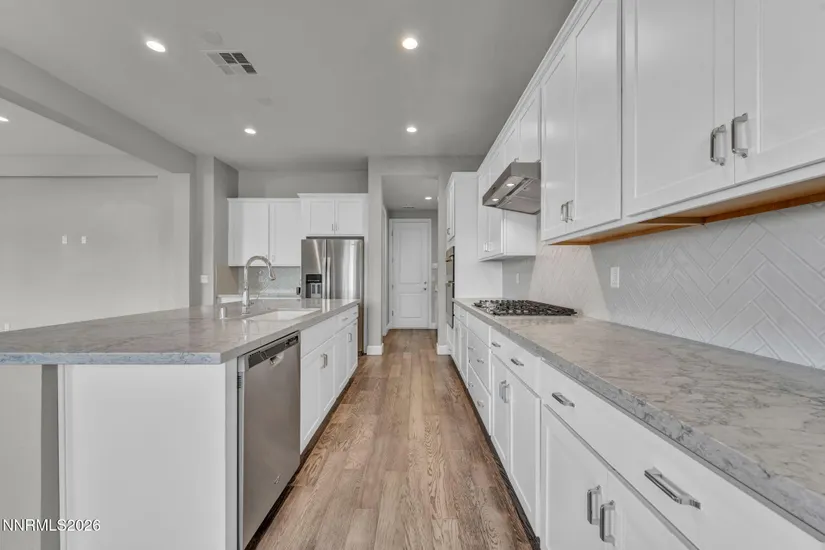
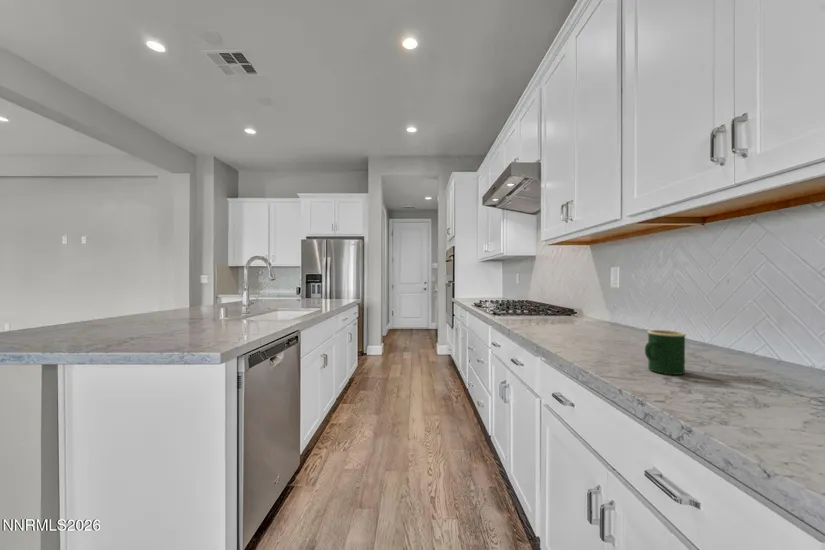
+ mug (661, 352)
